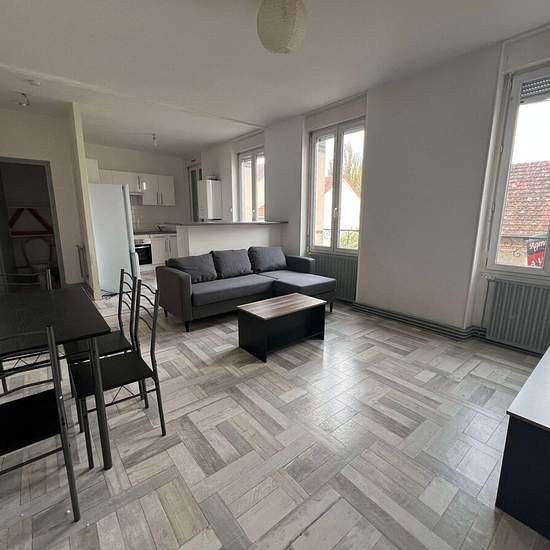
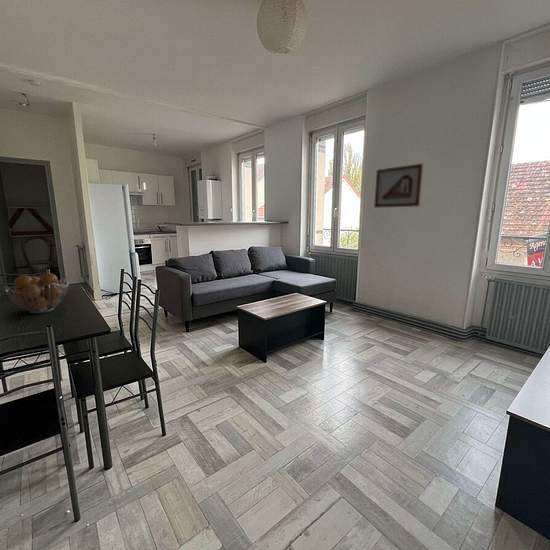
+ fruit basket (39, 292)
+ picture frame (397, 187)
